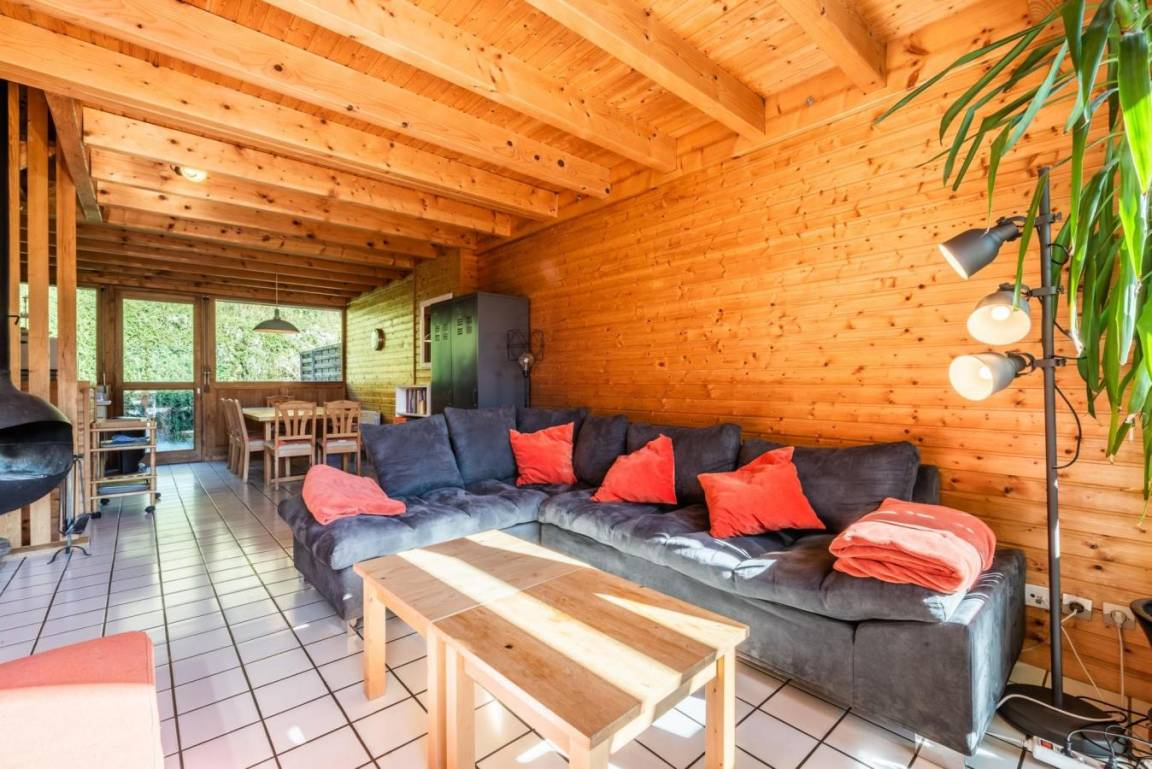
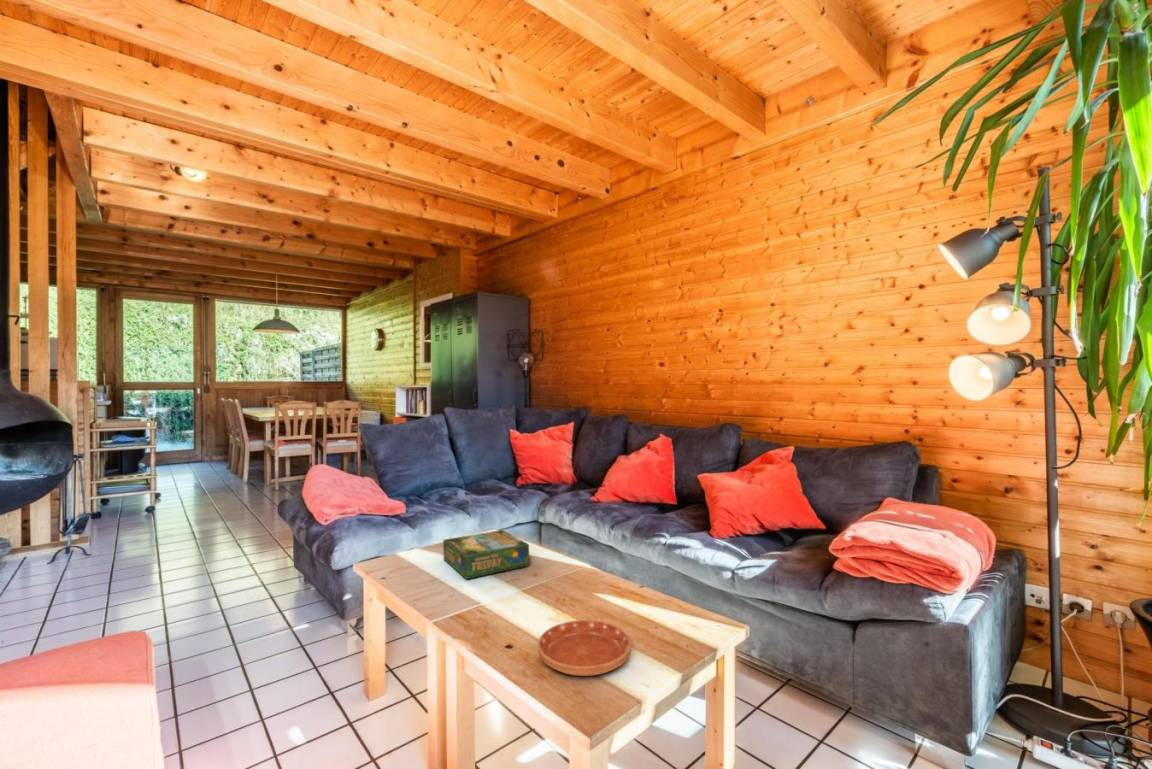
+ saucer (584, 648)
+ board game (485, 552)
